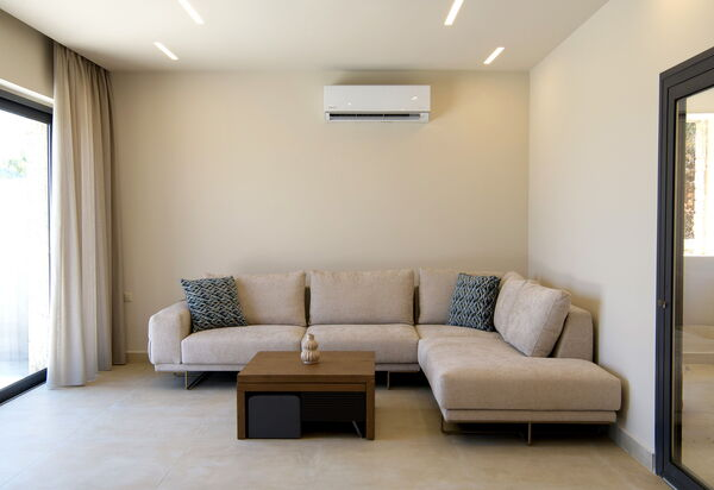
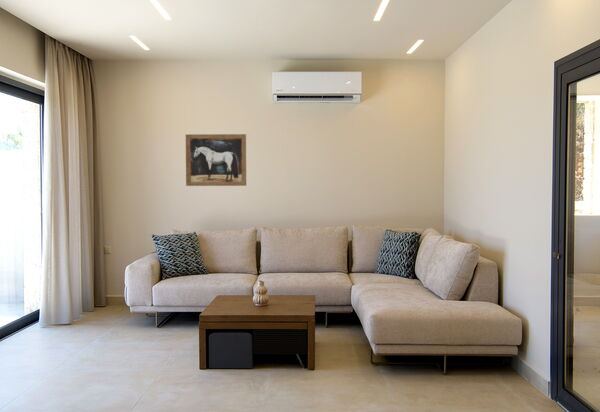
+ wall art (216, 160)
